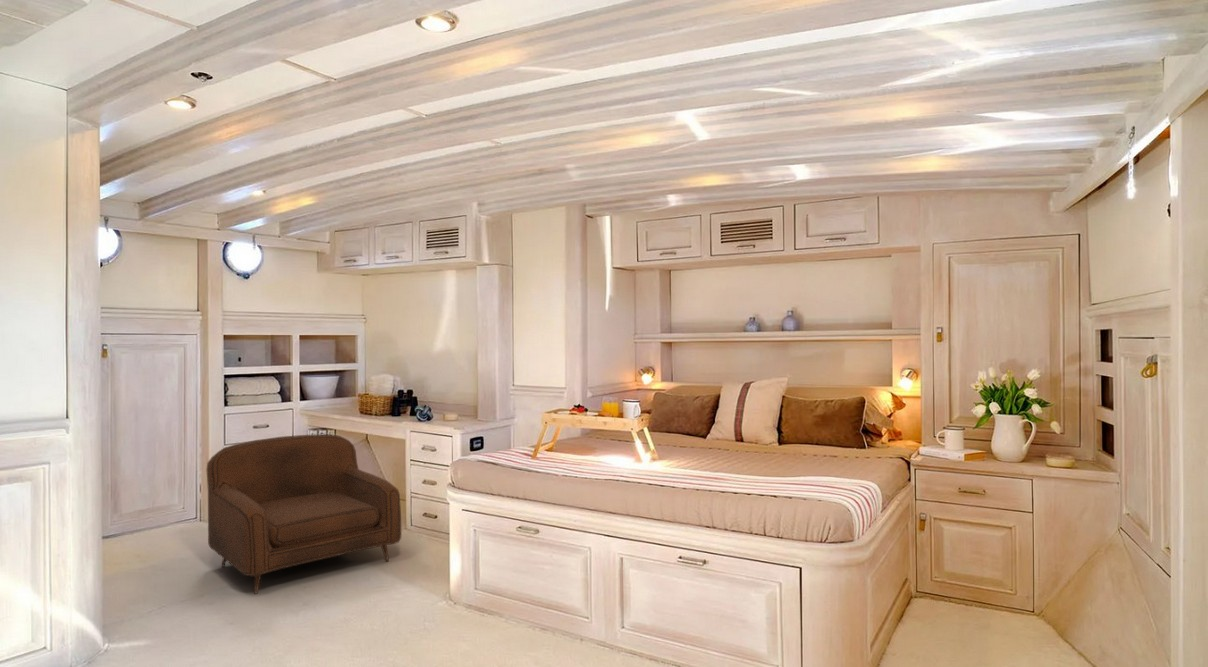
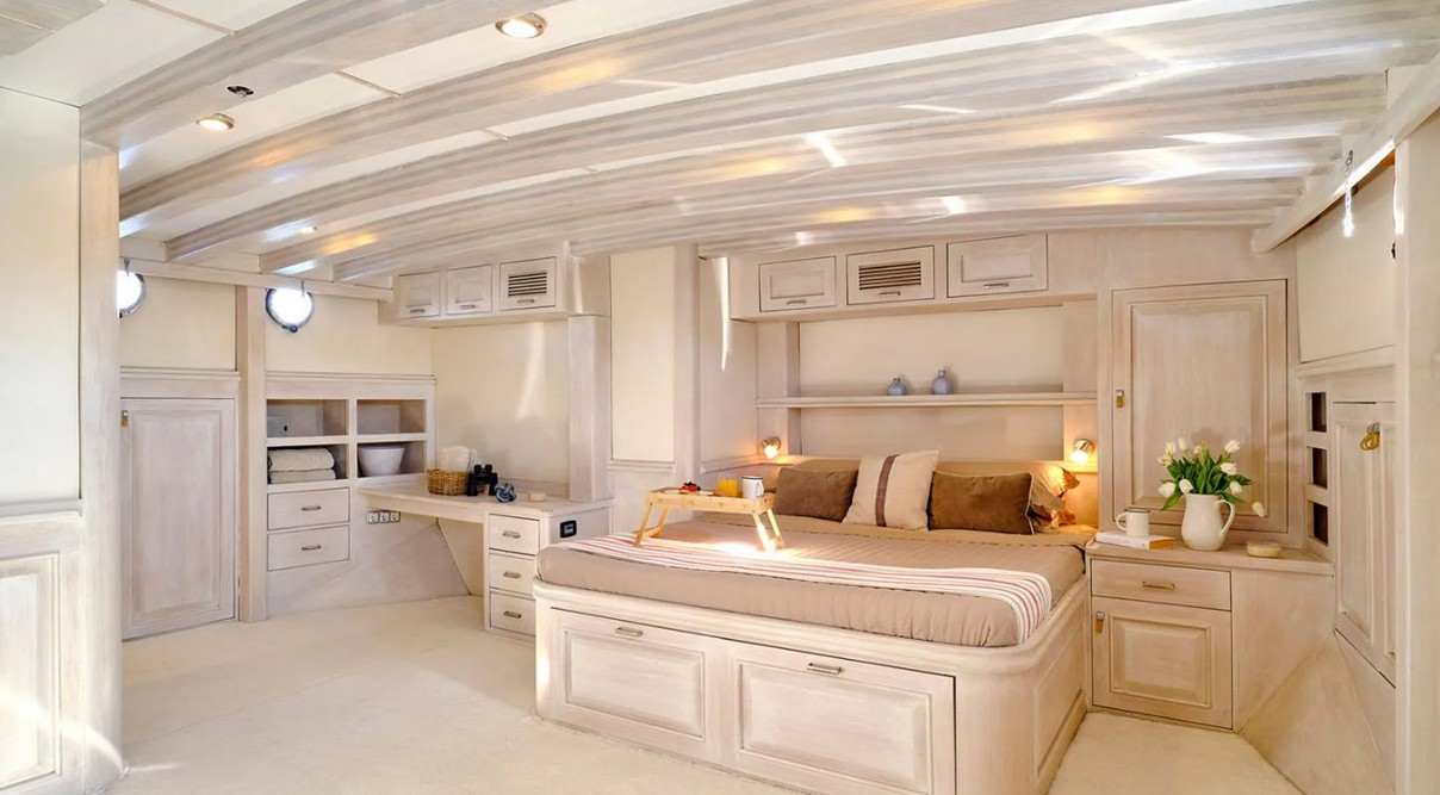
- armchair (304, 502)
